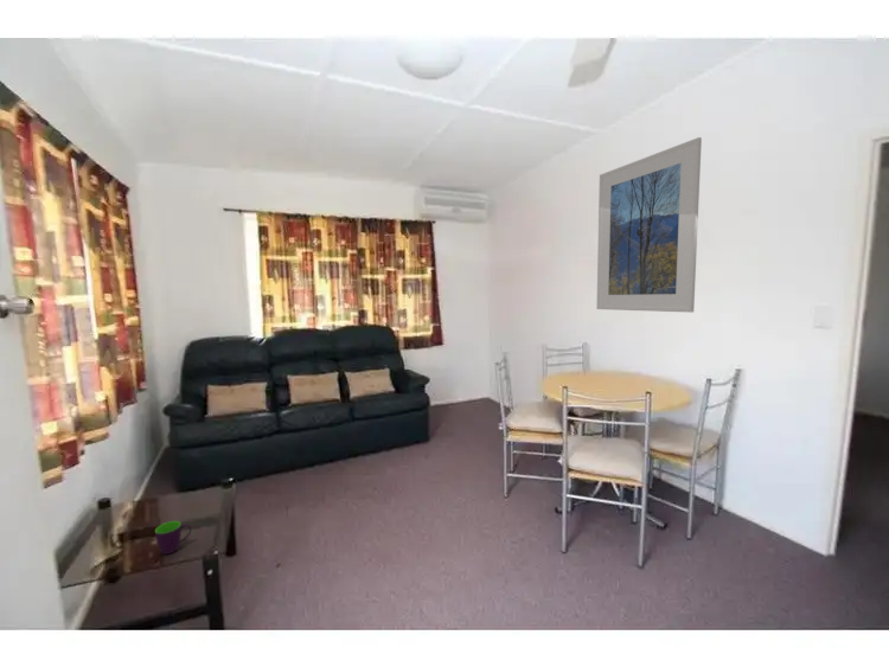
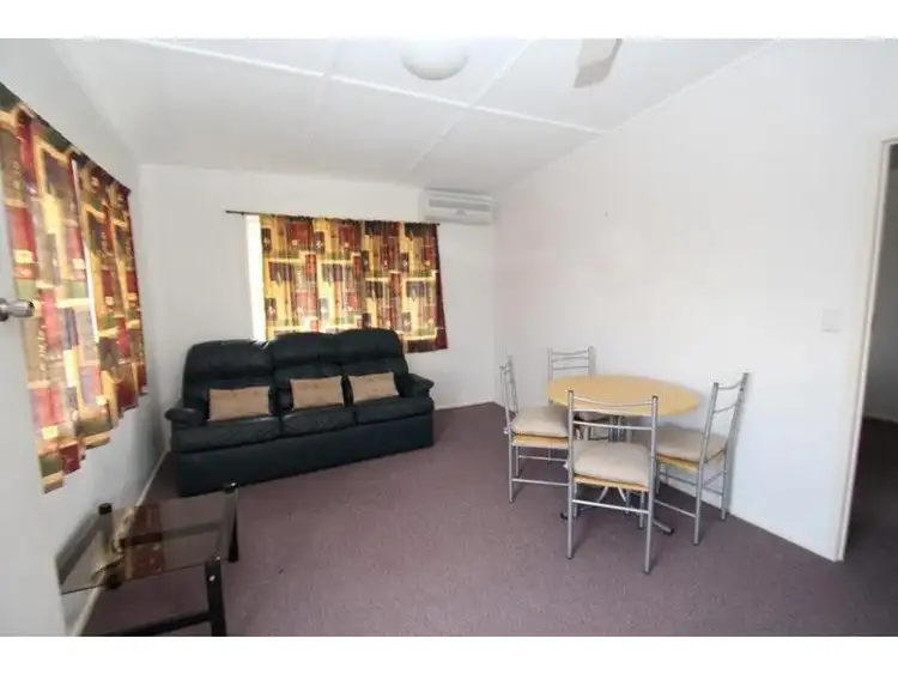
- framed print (641, 236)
- mug (173, 537)
